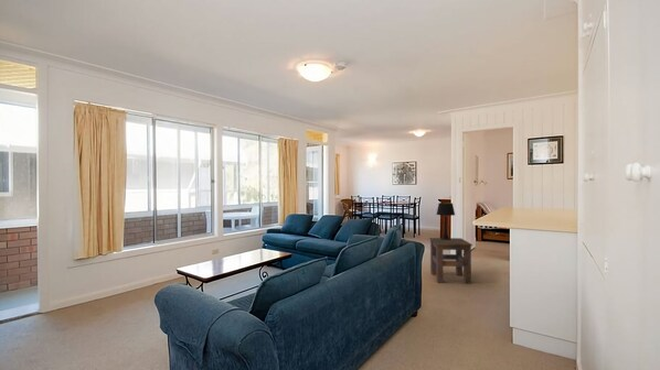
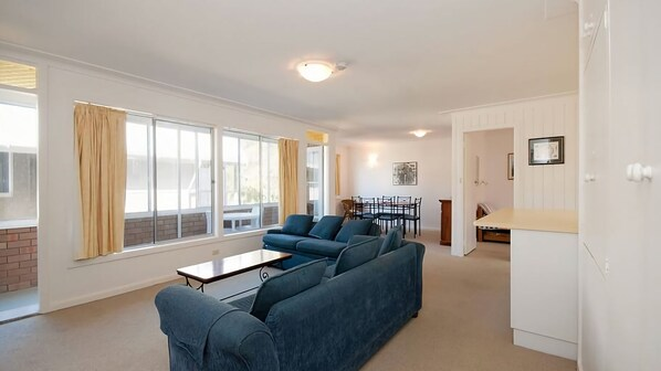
- side table (449, 259)
- table lamp (445, 220)
